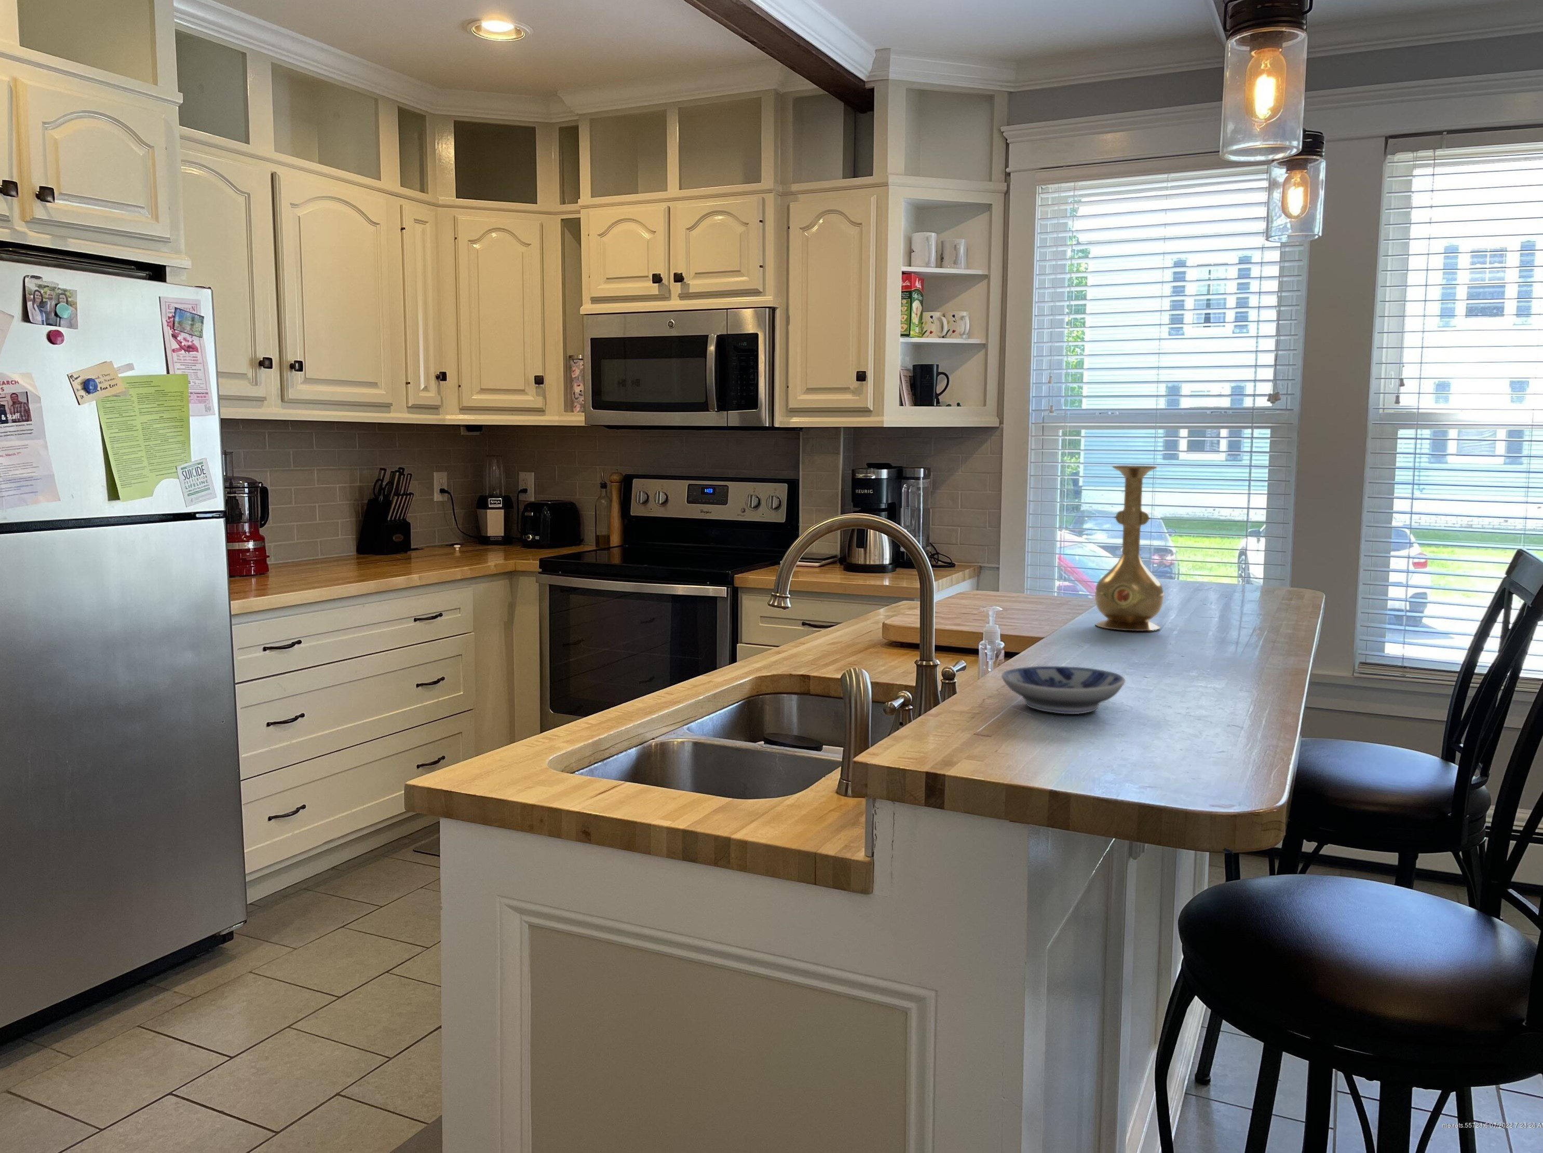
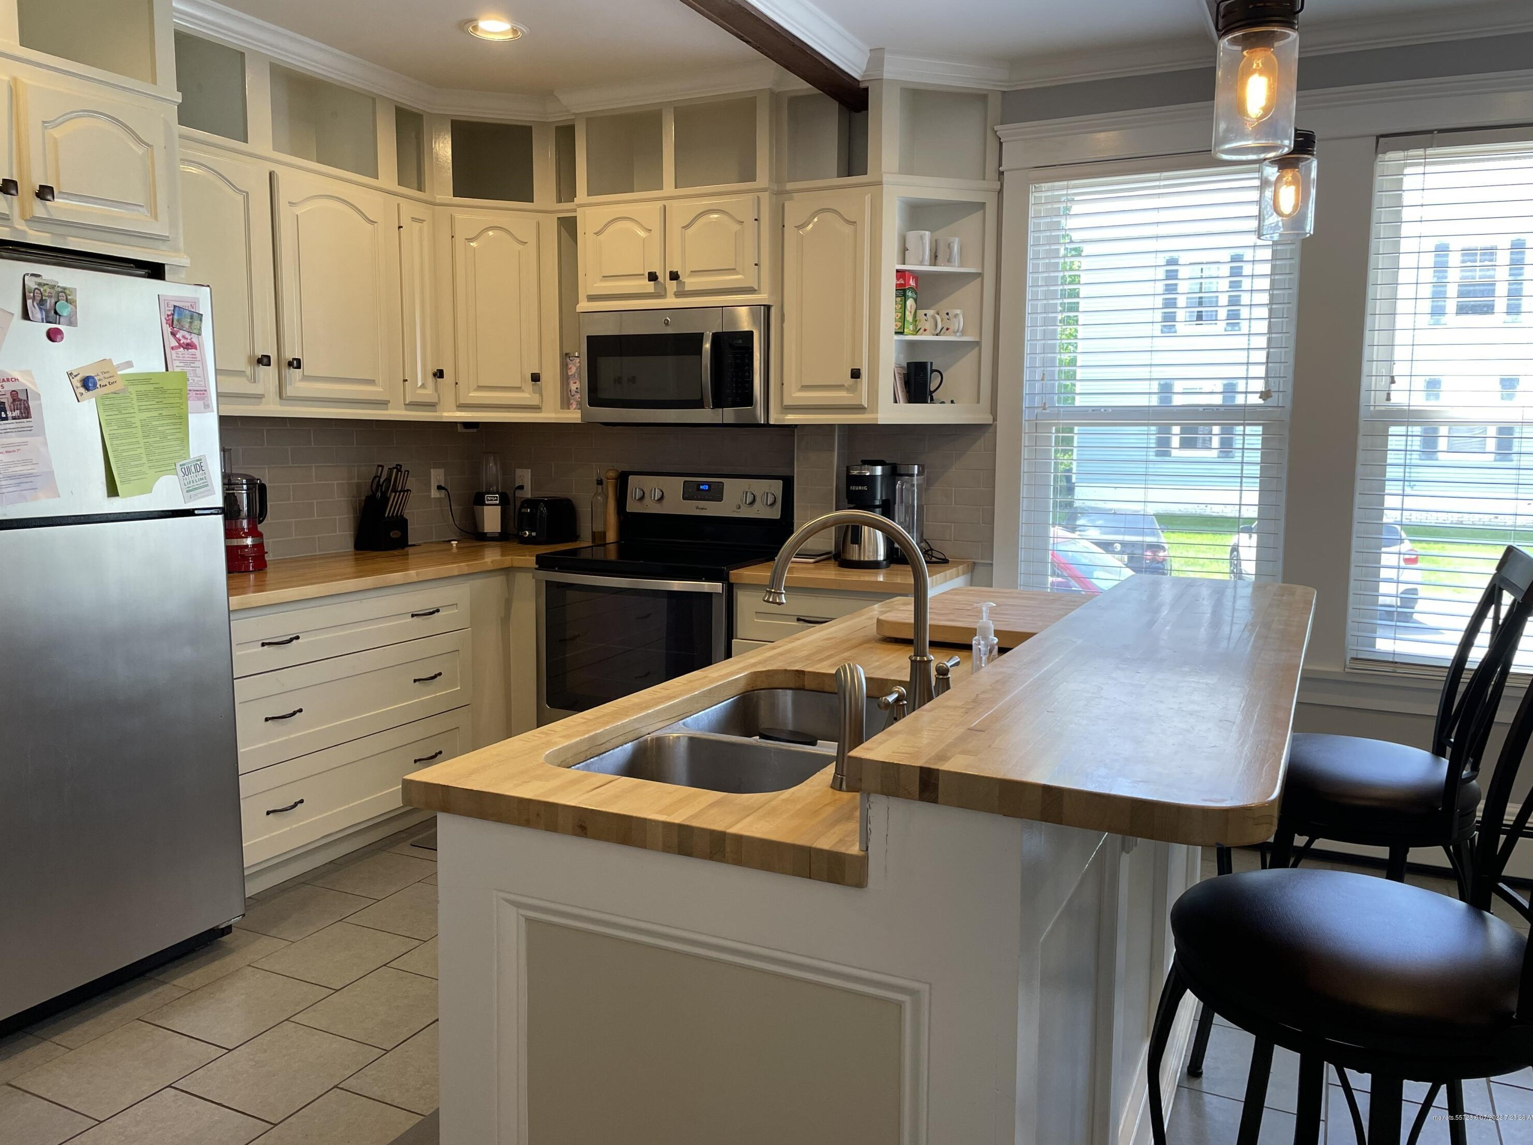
- bowl (1062, 690)
- vase (1131, 546)
